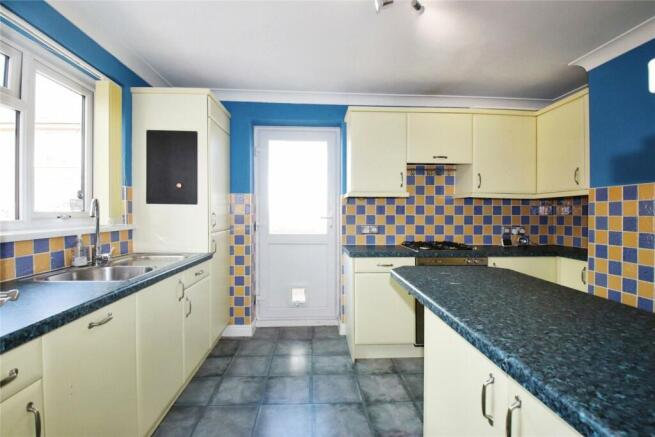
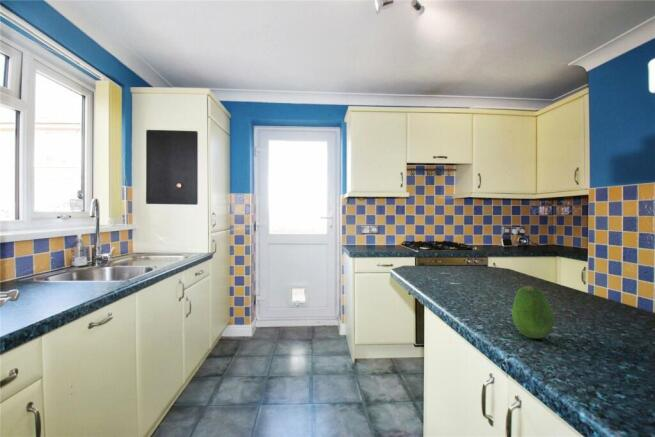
+ fruit (532, 312)
